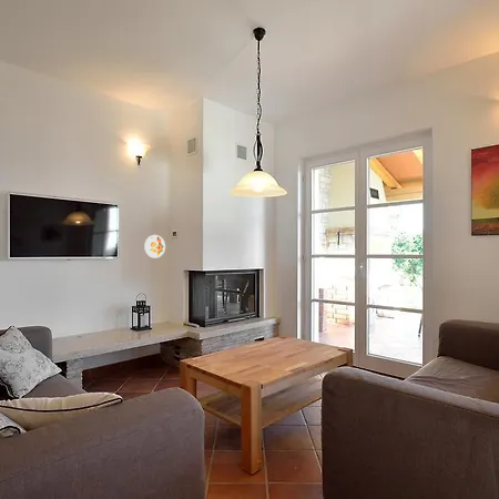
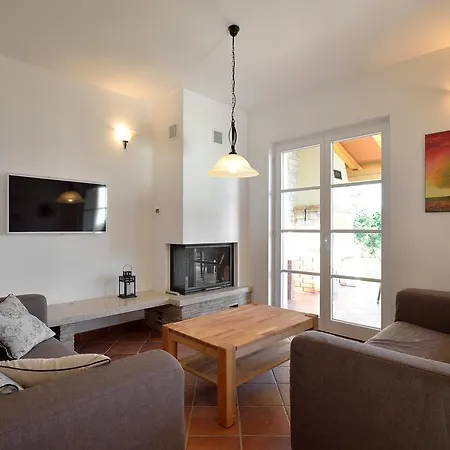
- decorative plate (154, 246)
